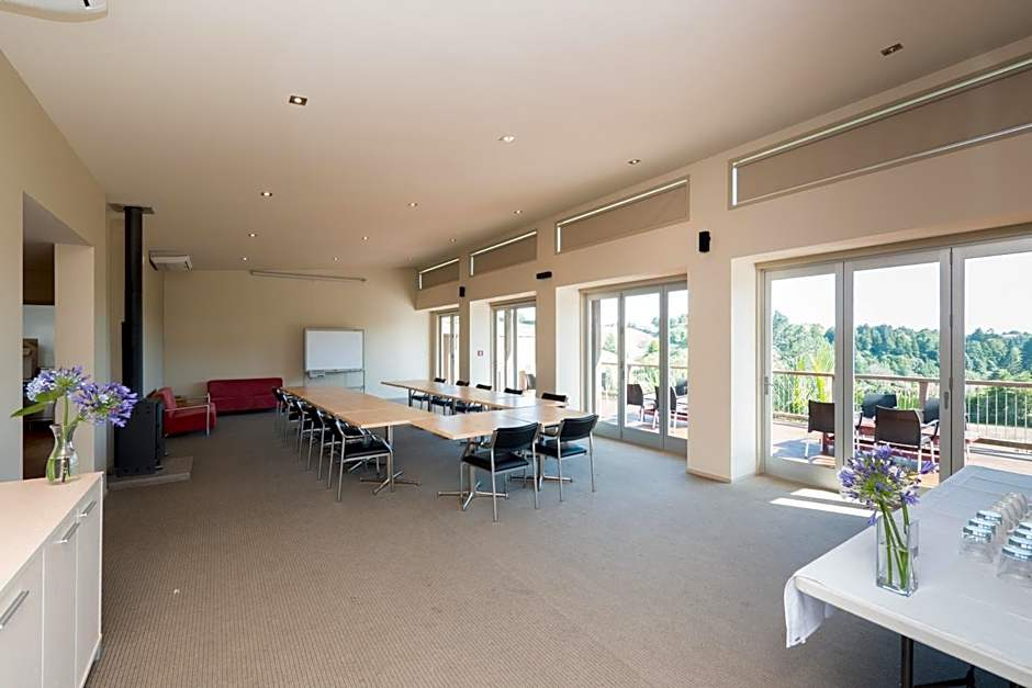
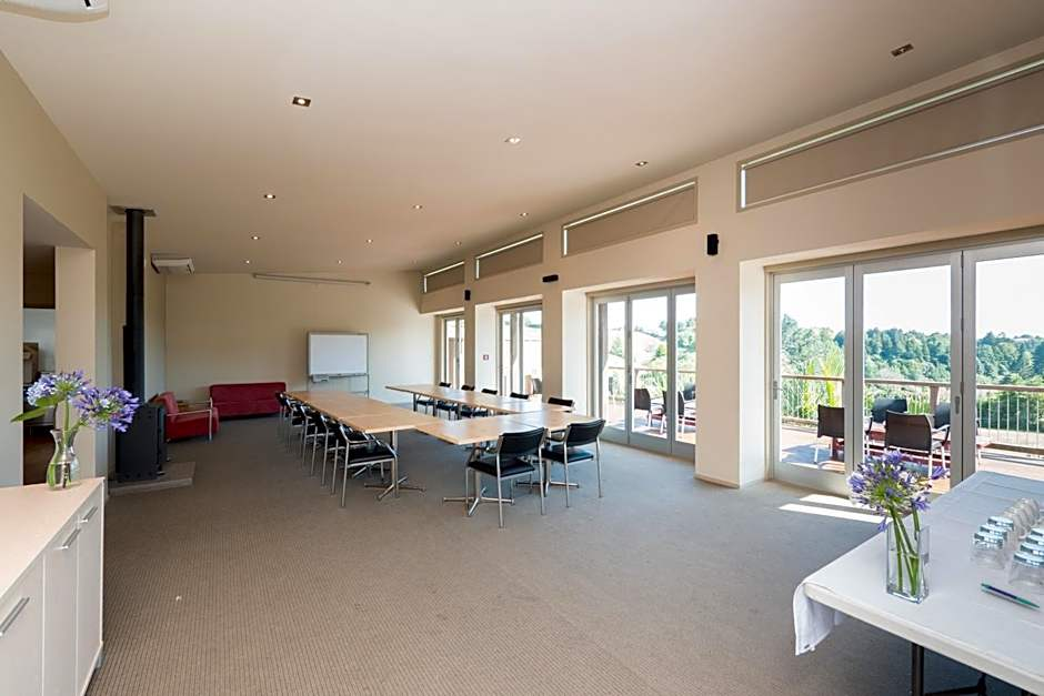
+ pen (1010, 595)
